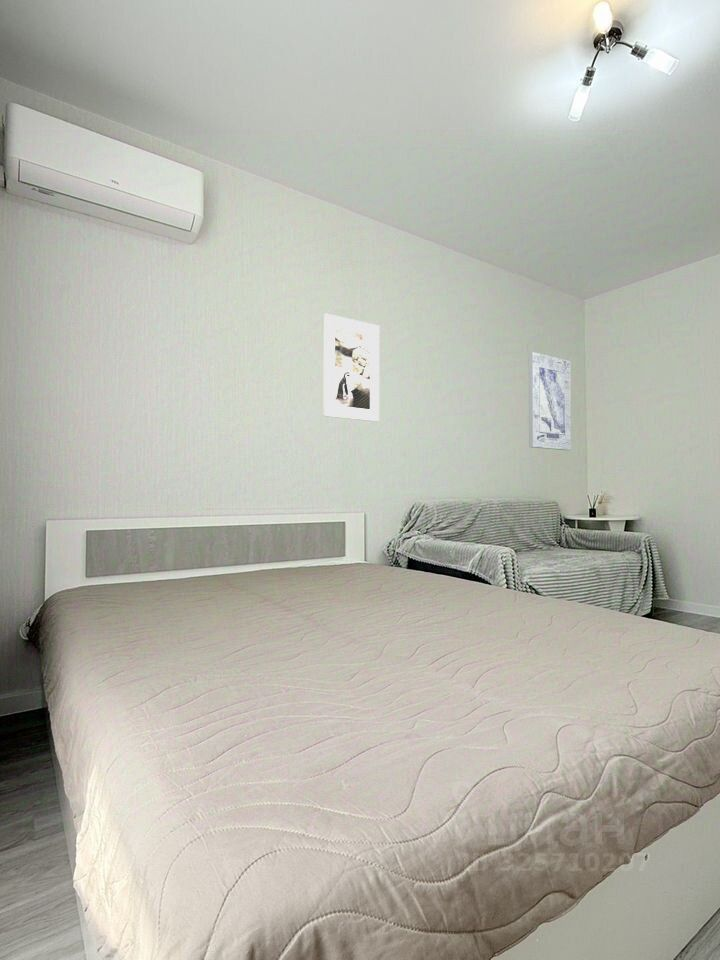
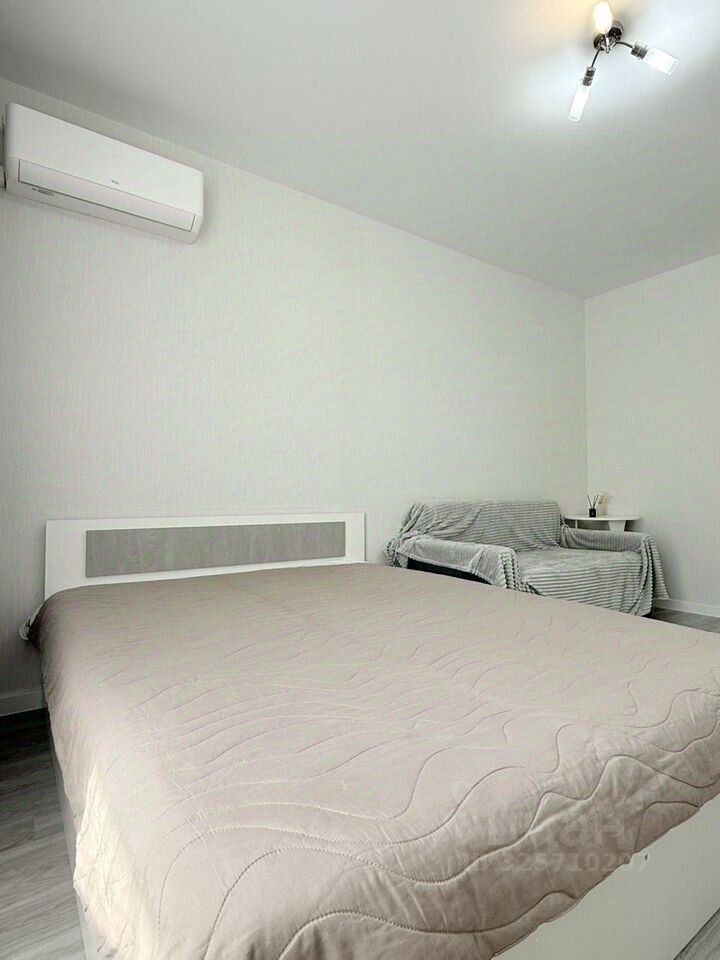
- wall art (550, 402)
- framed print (352, 369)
